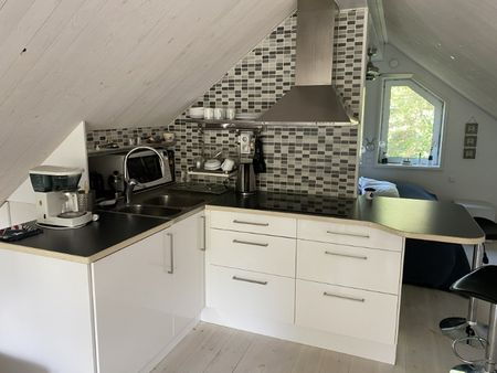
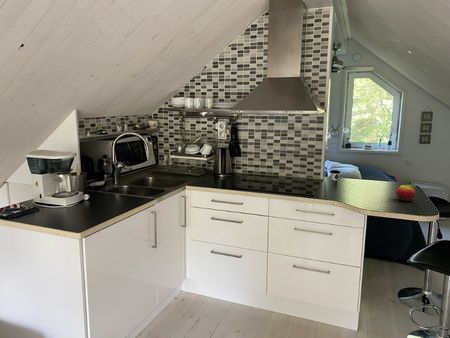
+ fruit (406, 192)
